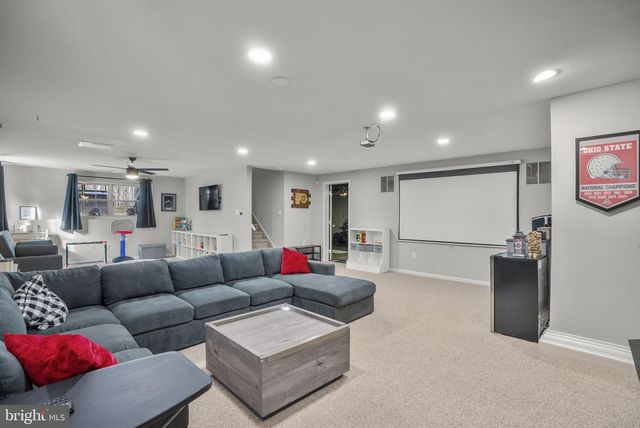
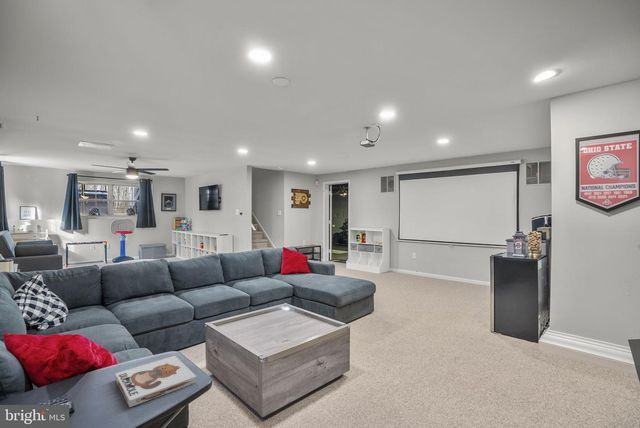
+ board game (155, 377)
